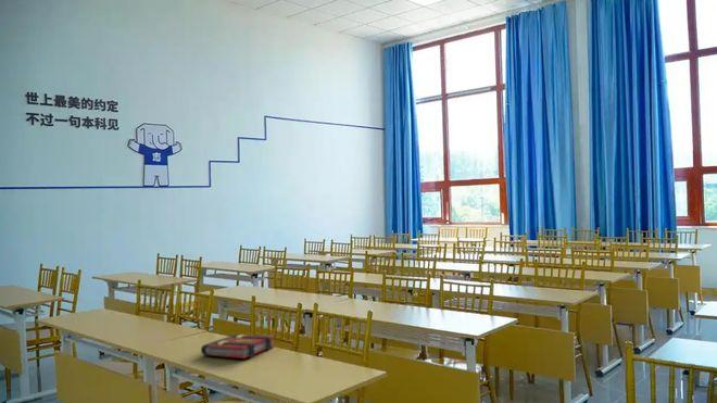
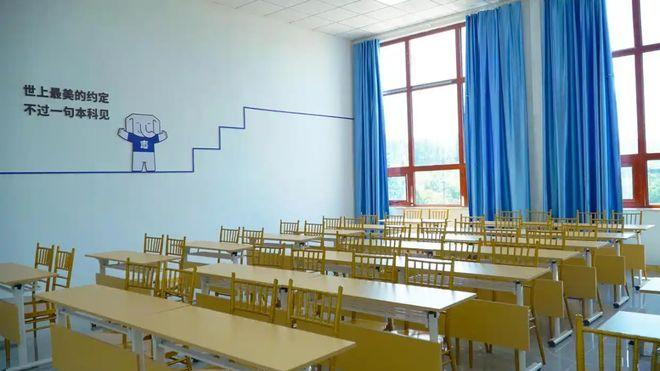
- book (239, 344)
